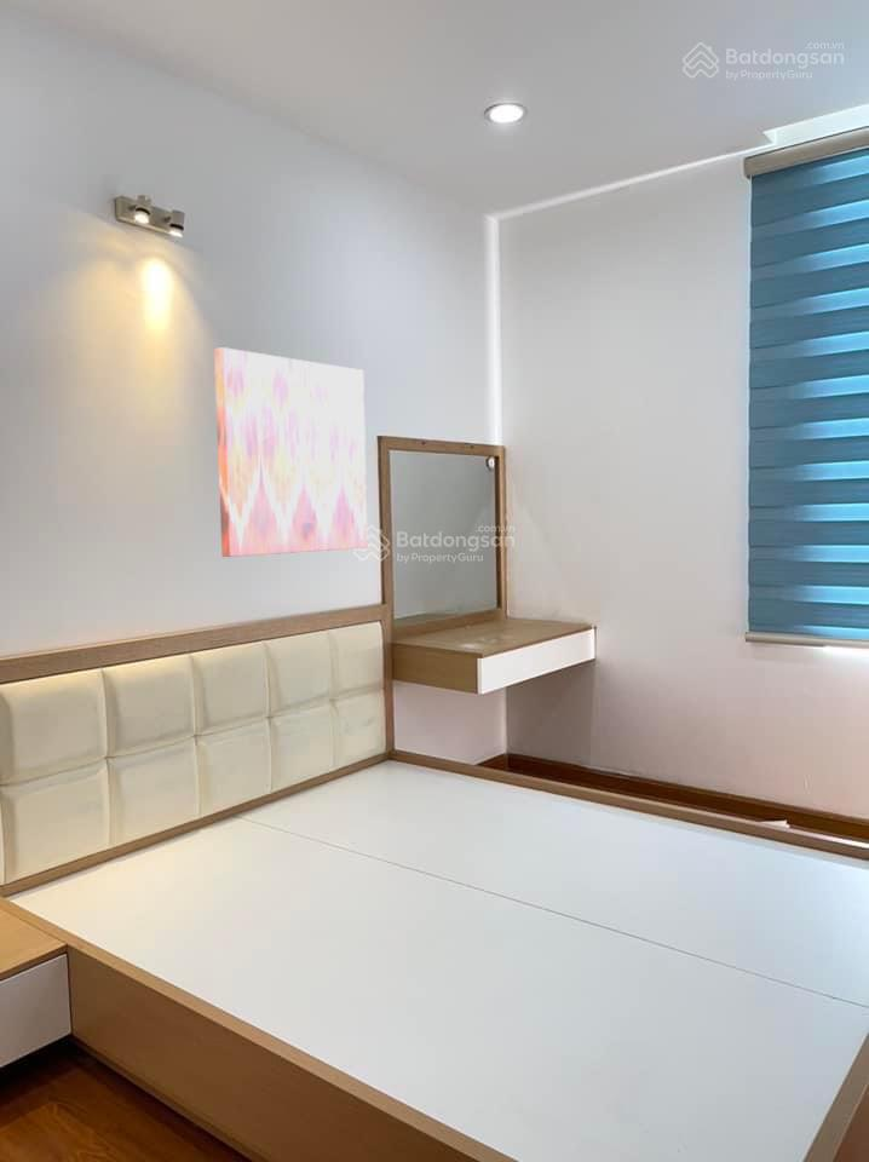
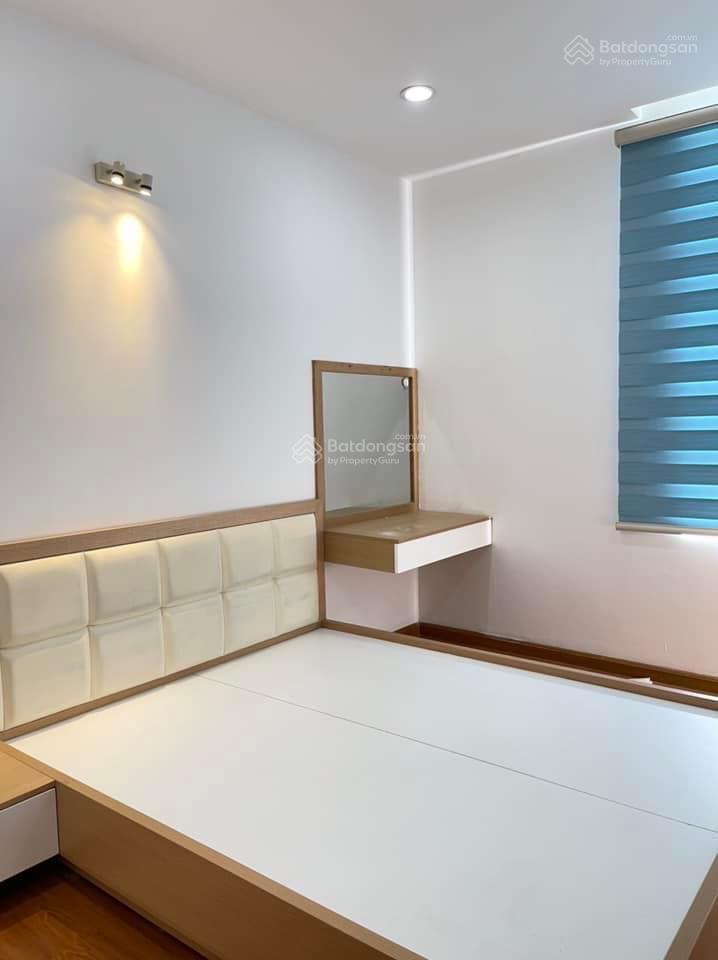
- wall art (297, 456)
